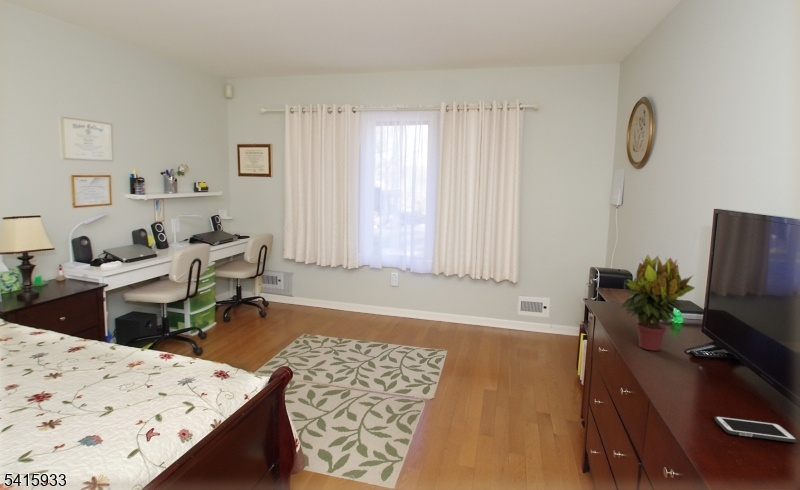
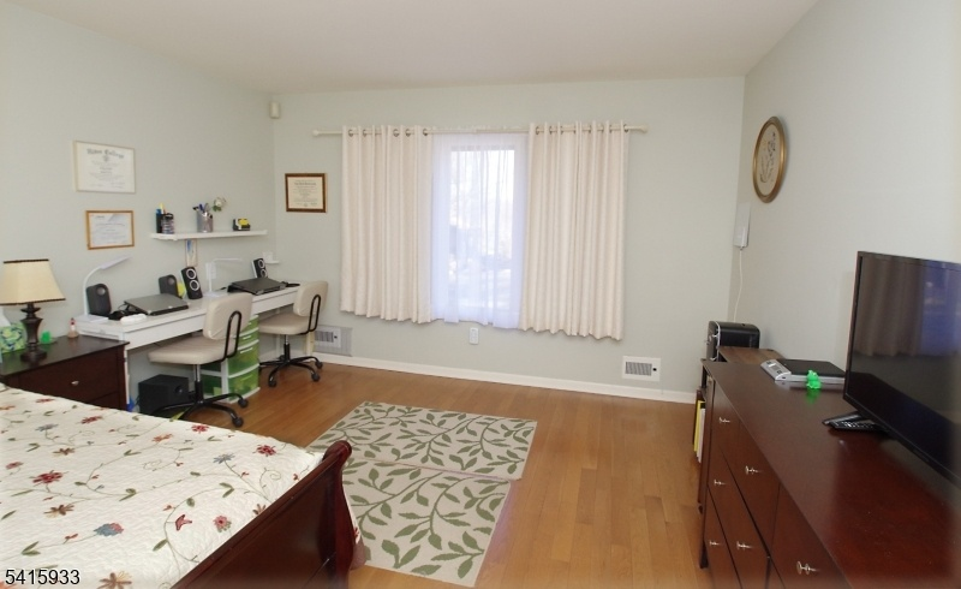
- potted plant (652, 302)
- cell phone (753, 428)
